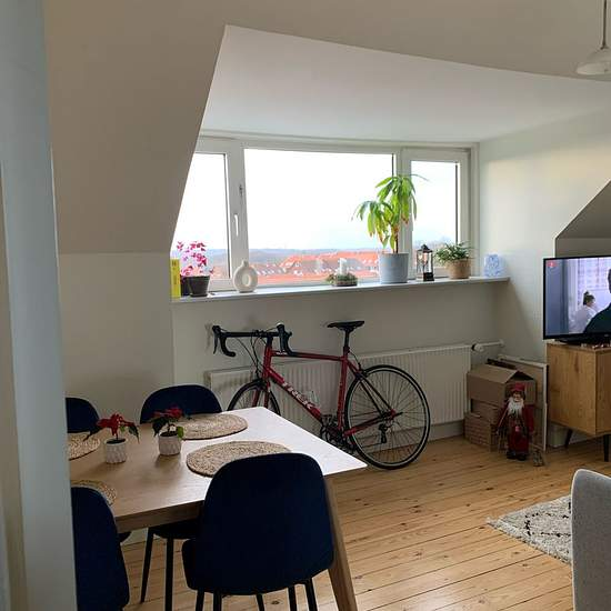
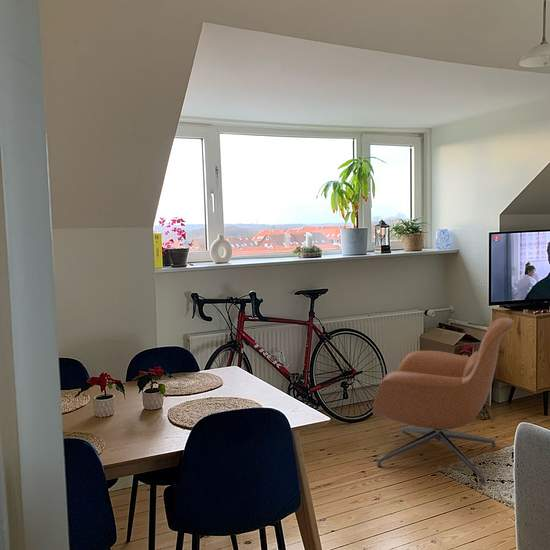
+ armchair (443, 386)
